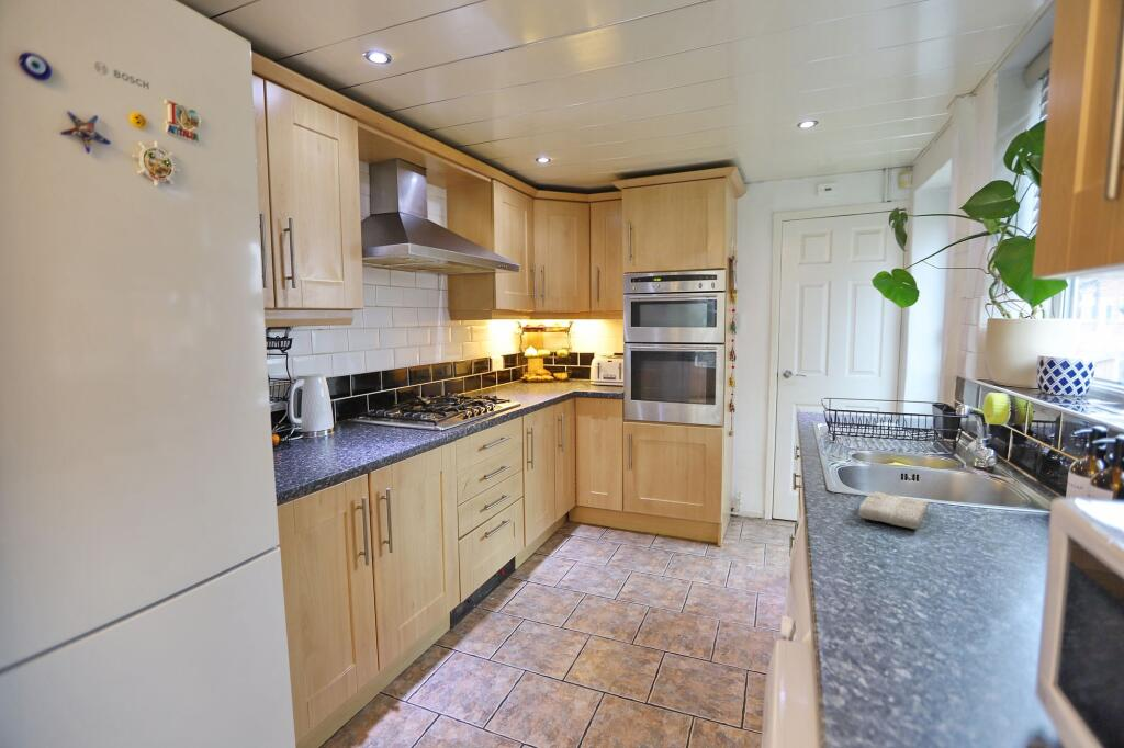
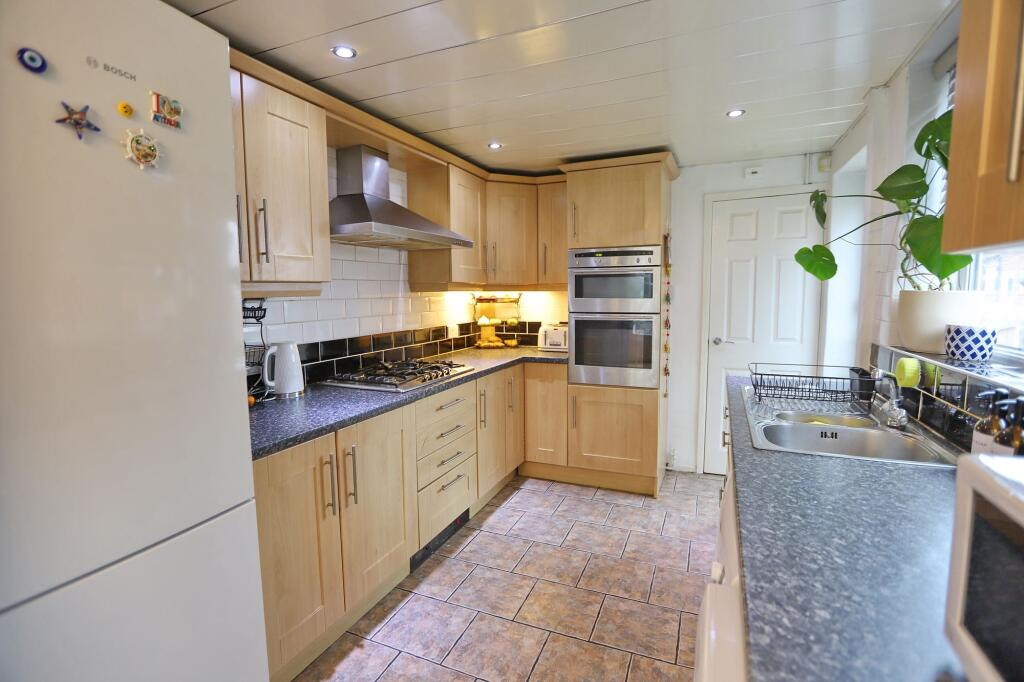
- washcloth (893, 508)
